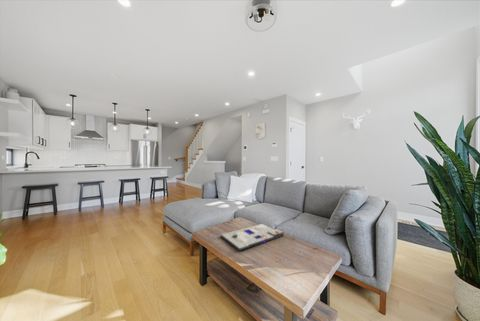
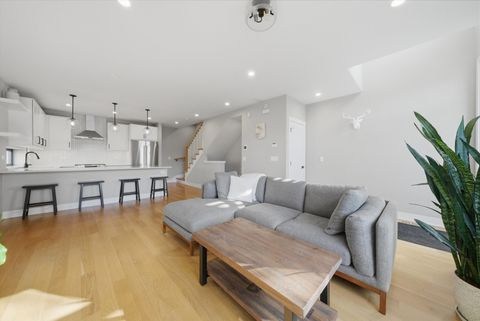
- board game (252, 230)
